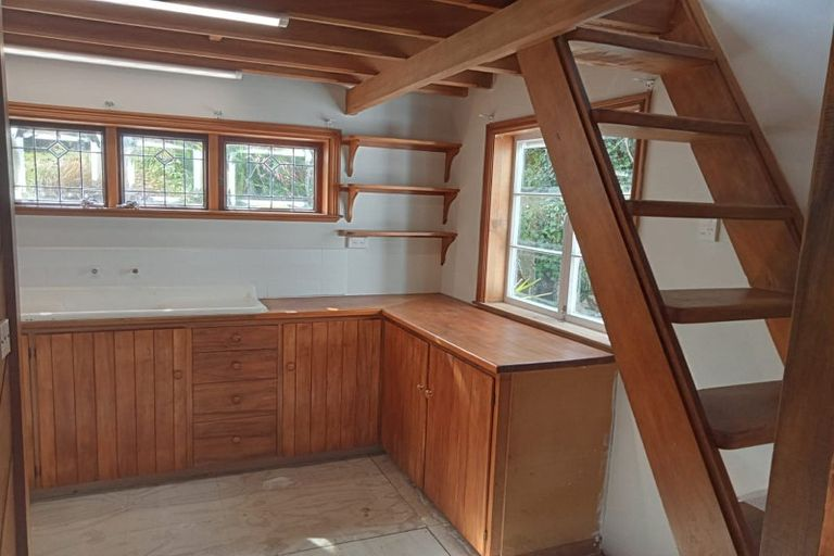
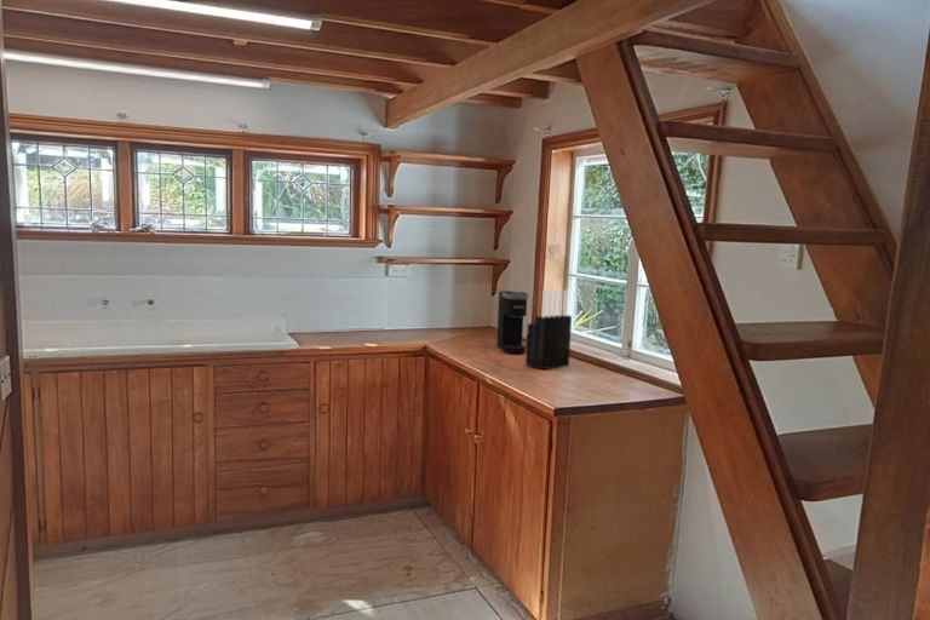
+ coffee maker (511, 320)
+ knife block (547, 327)
